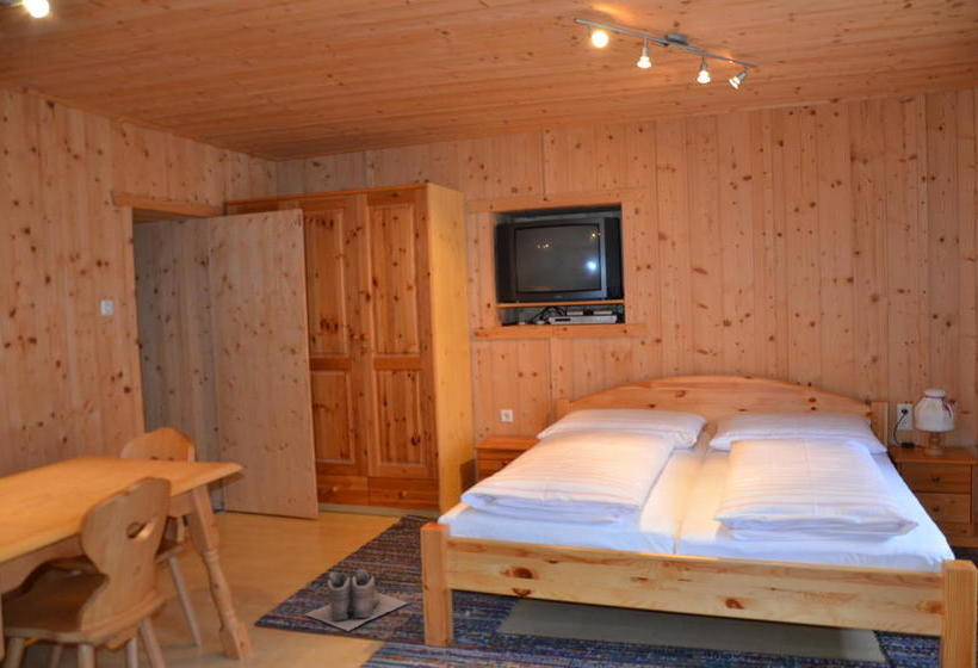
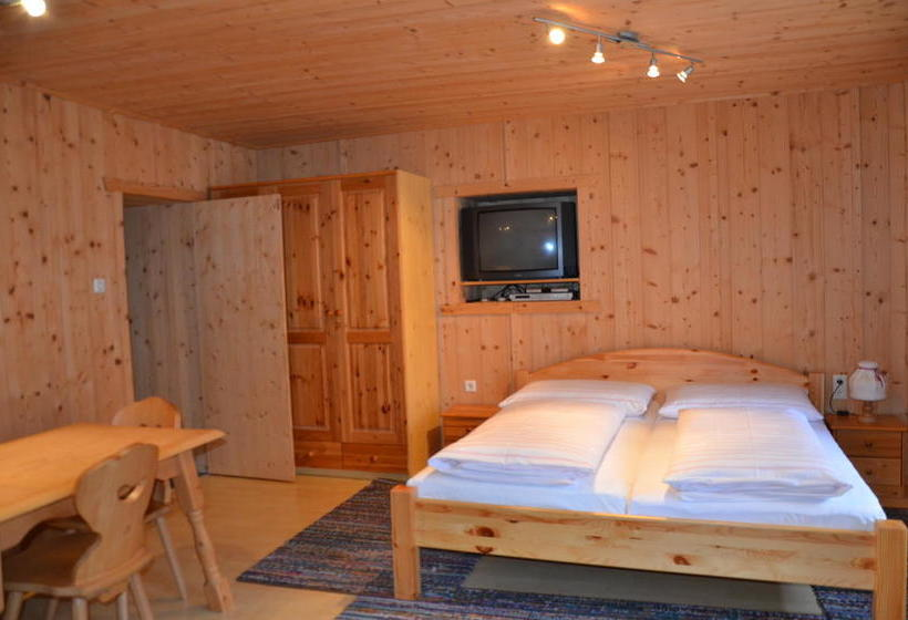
- boots (355, 588)
